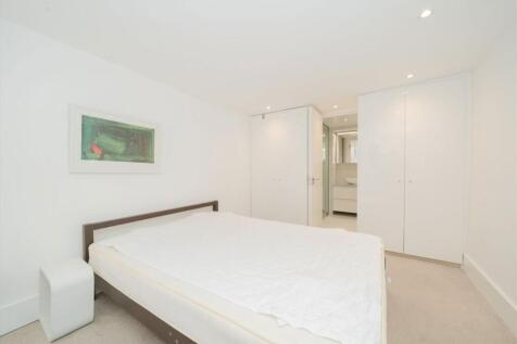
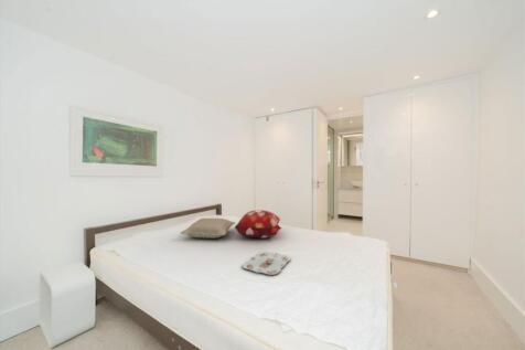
+ pillow (210, 226)
+ serving tray (267, 262)
+ decorative pillow (259, 222)
